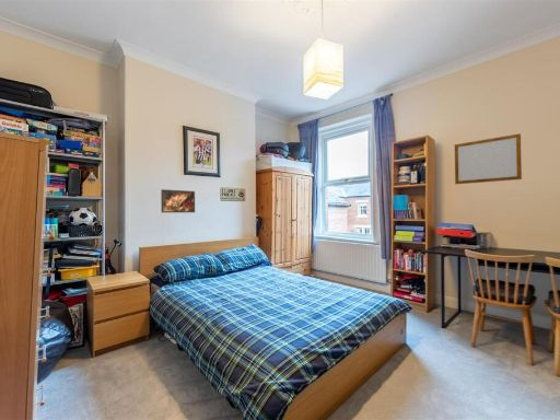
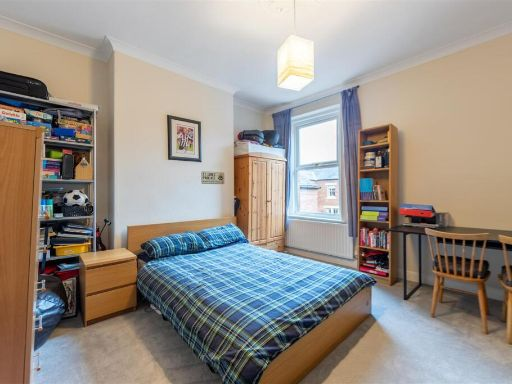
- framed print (178, 201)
- writing board (486, 161)
